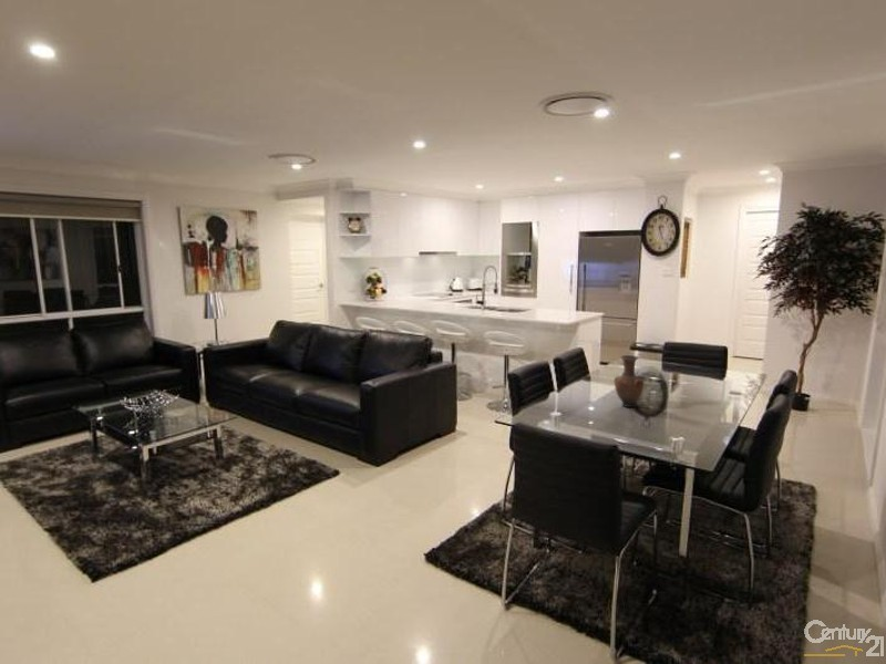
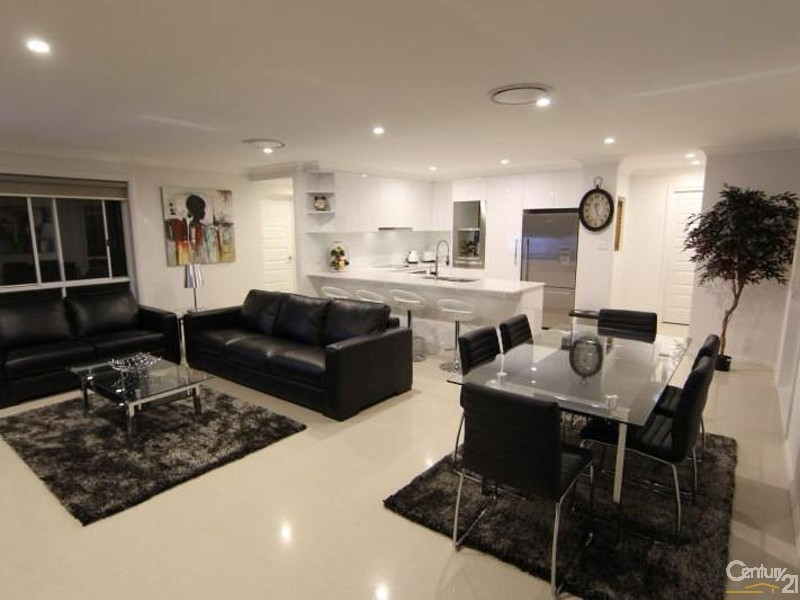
- vase (628, 381)
